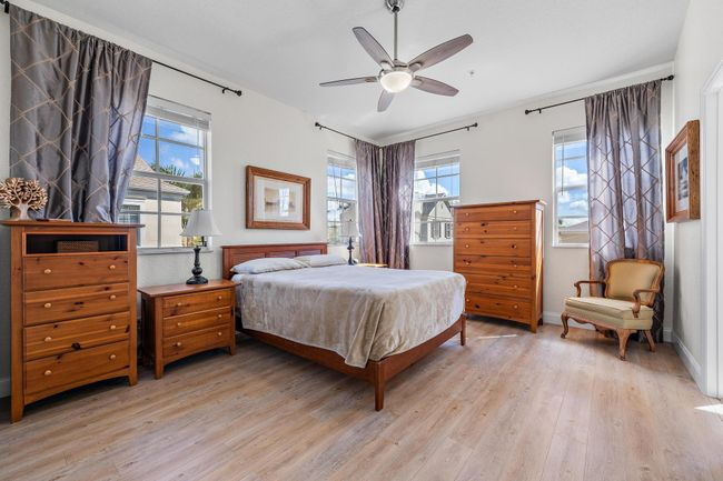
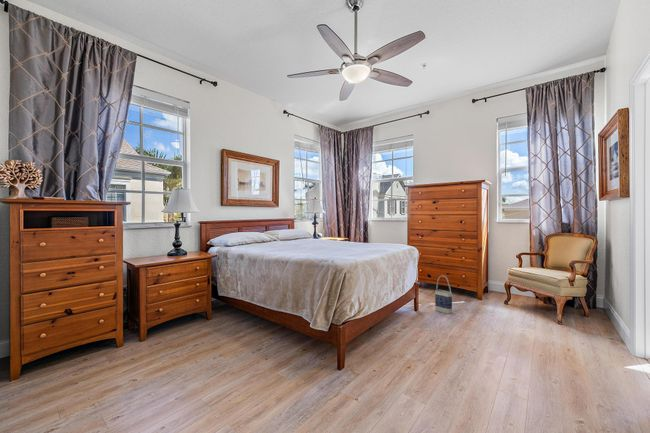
+ bag (443, 293)
